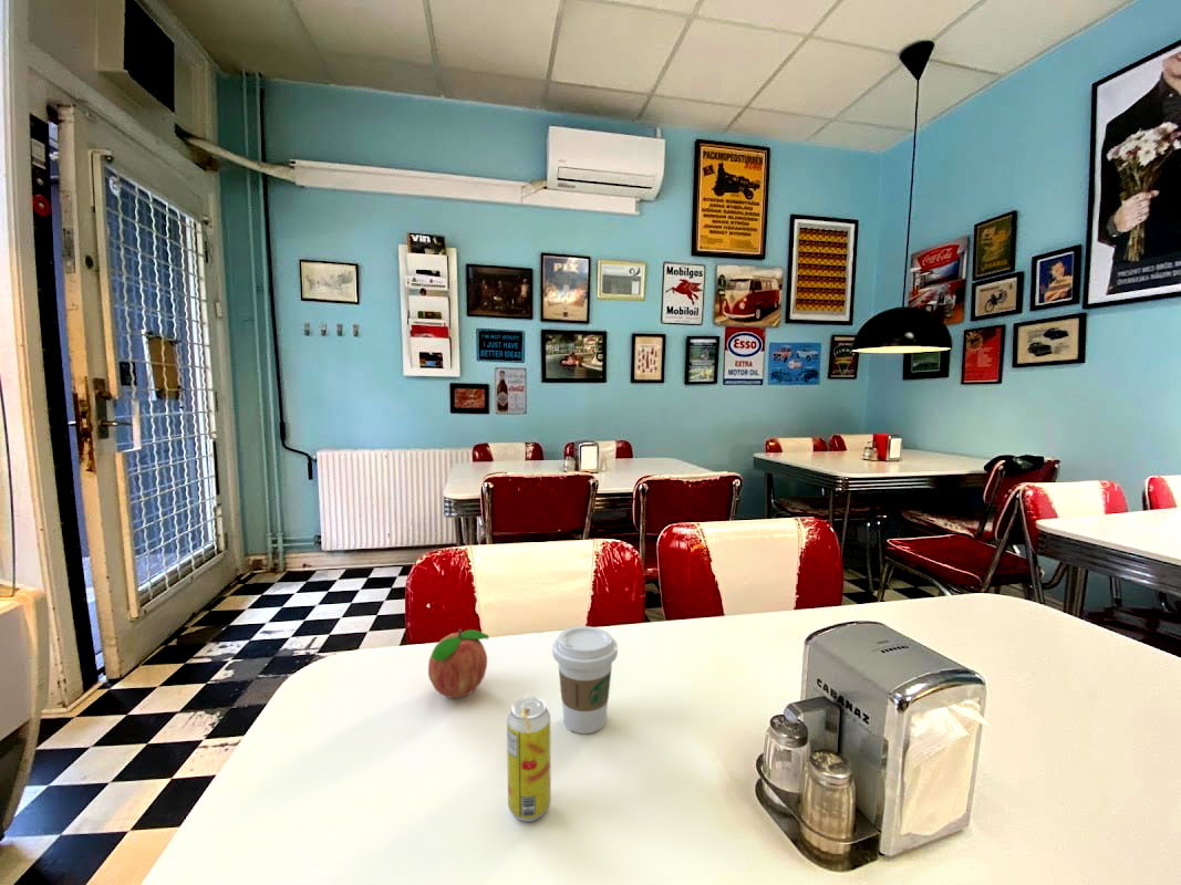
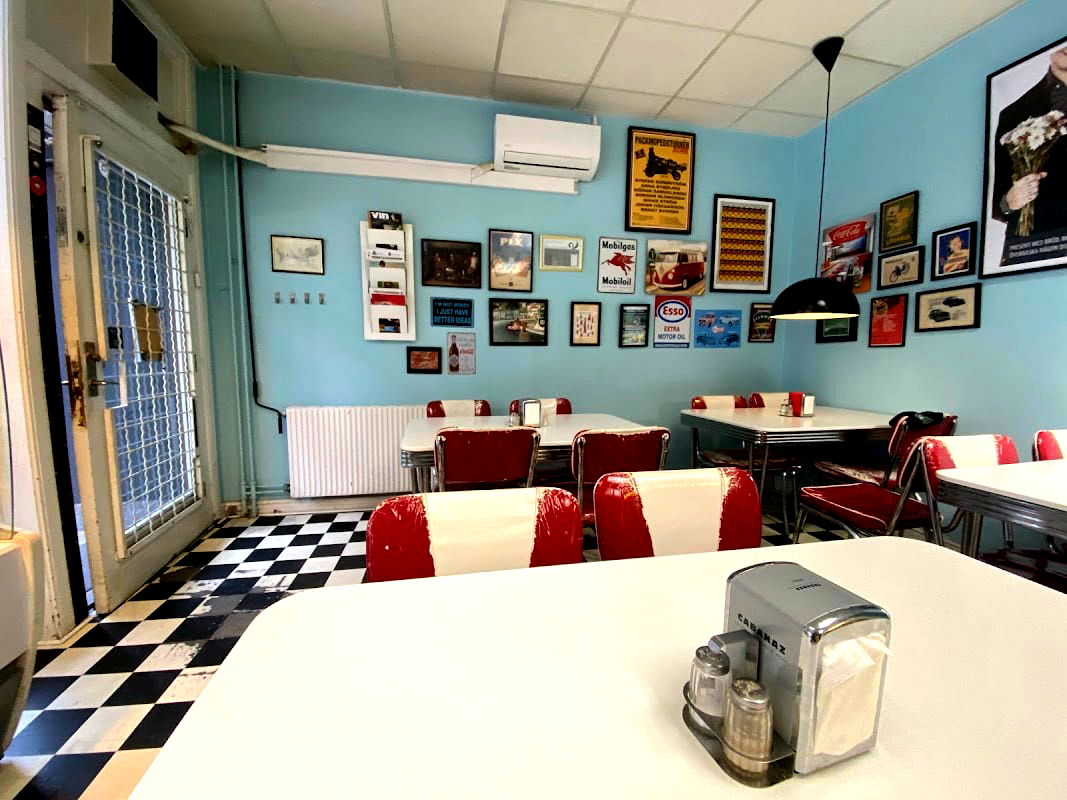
- coffee cup (584, 678)
- fruit (458, 659)
- beverage can (529, 754)
